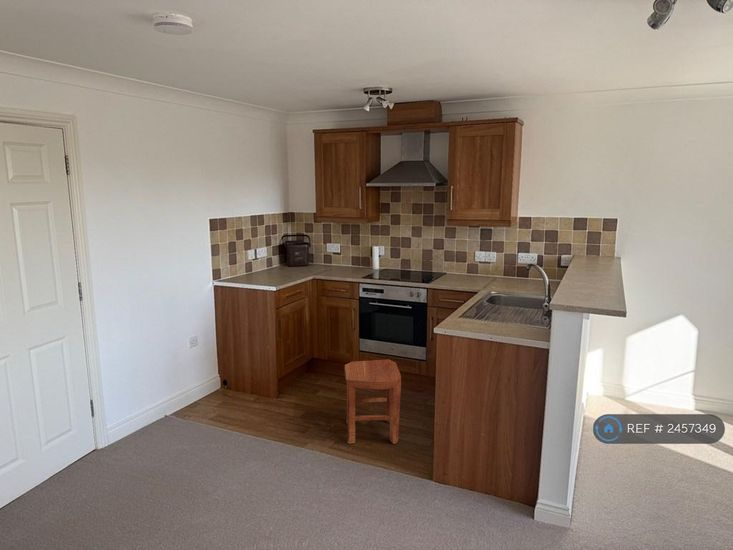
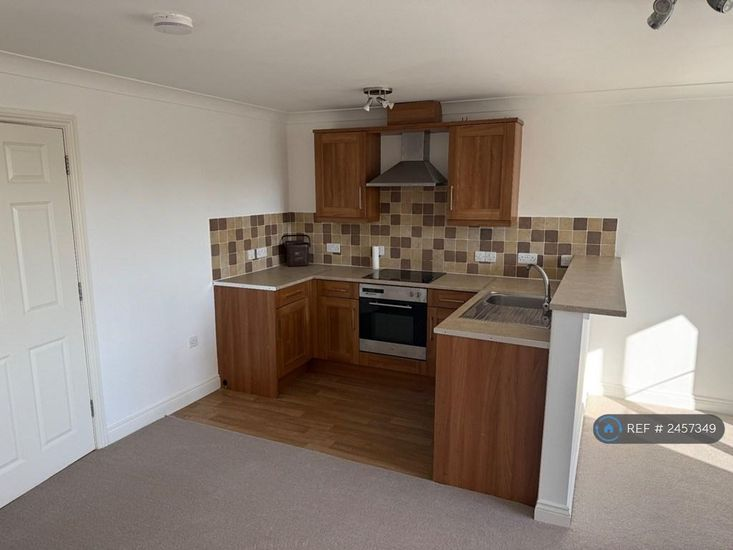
- stool (371, 400)
